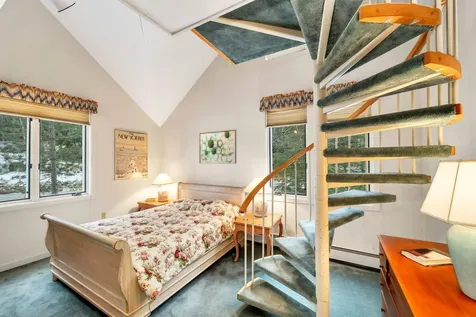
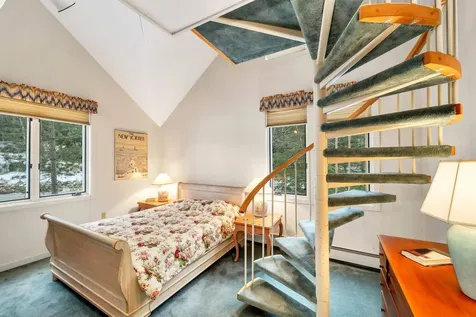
- wall art (216, 147)
